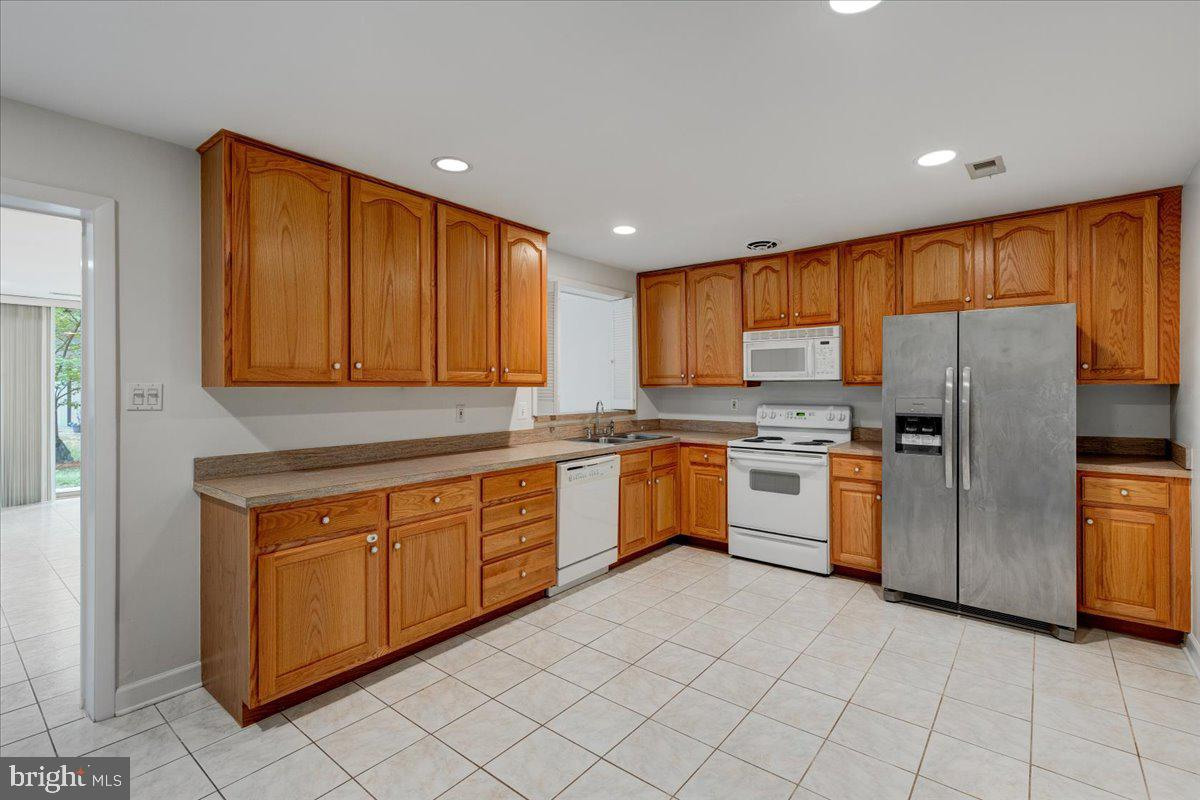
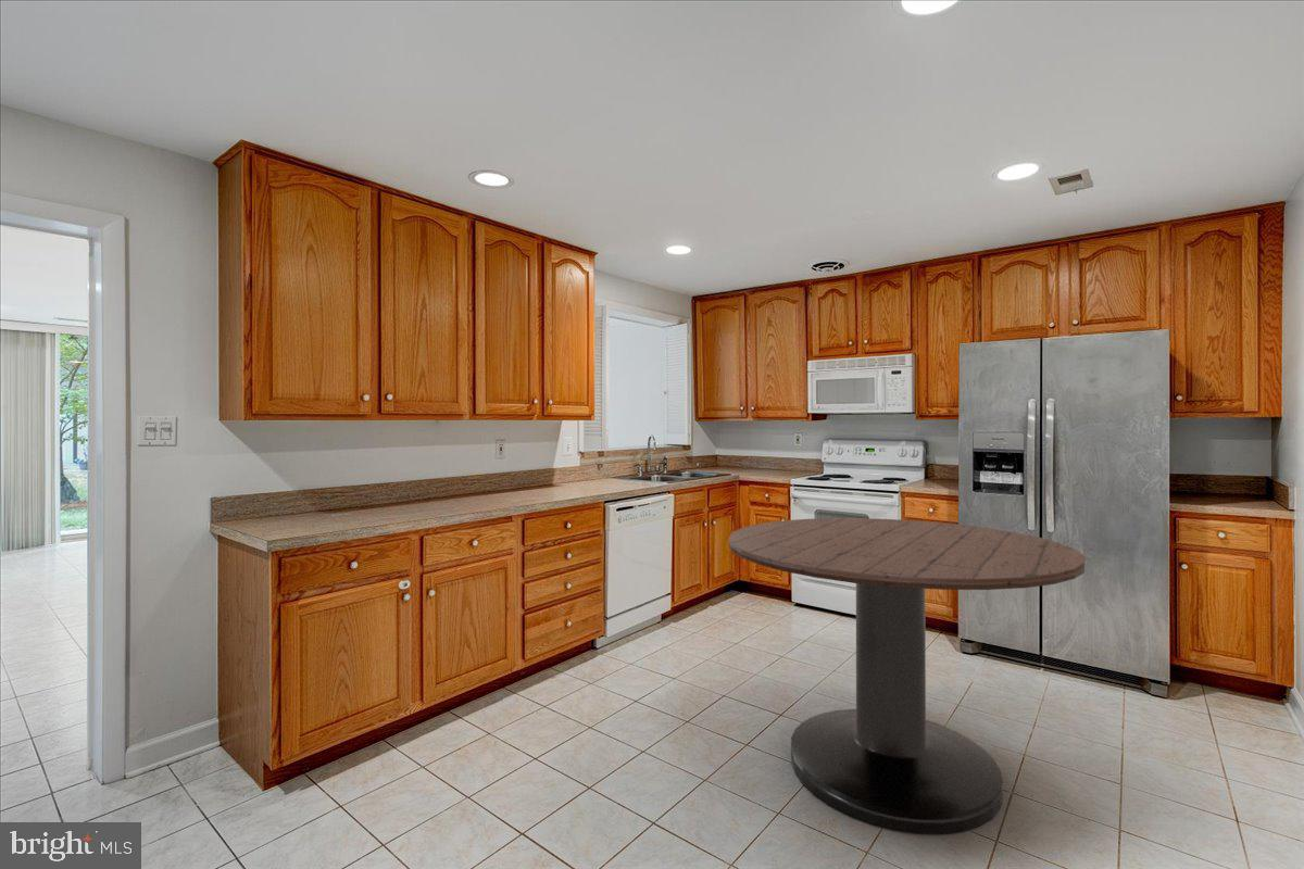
+ dining table (890, 655)
